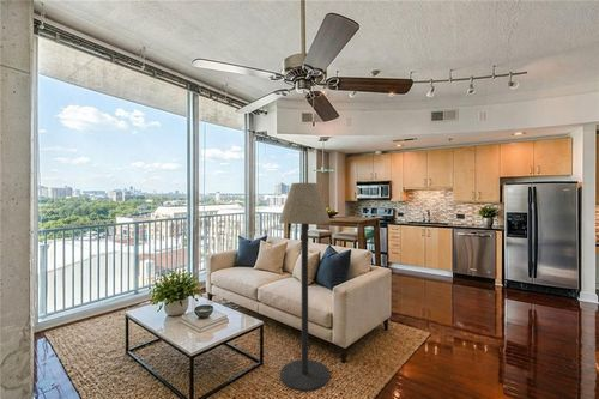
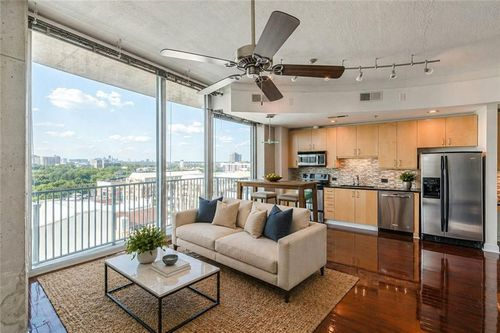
- floor lamp (304, 279)
